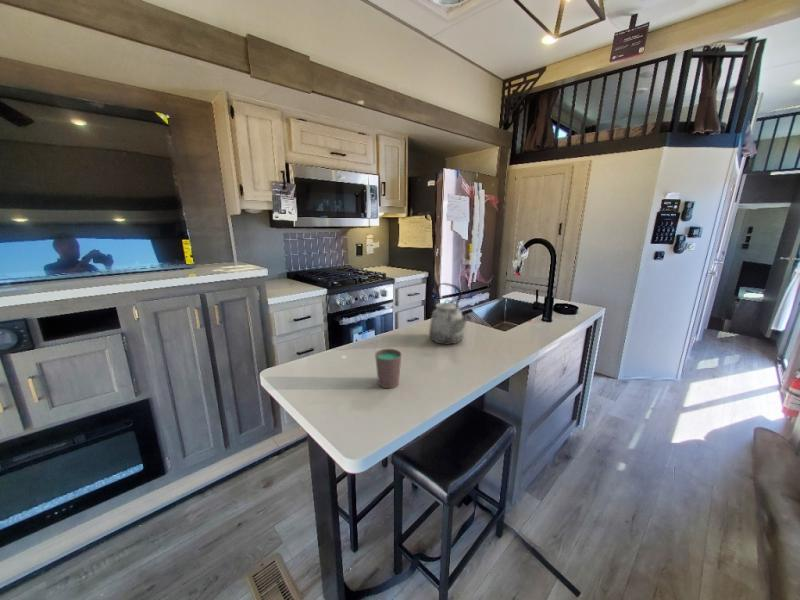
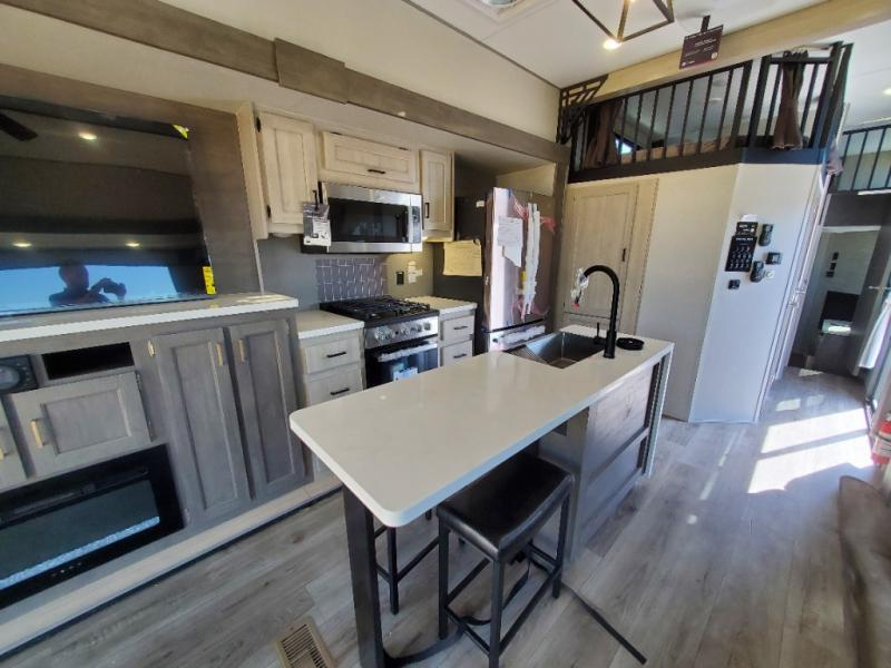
- kettle (451, 314)
- cup (388, 368)
